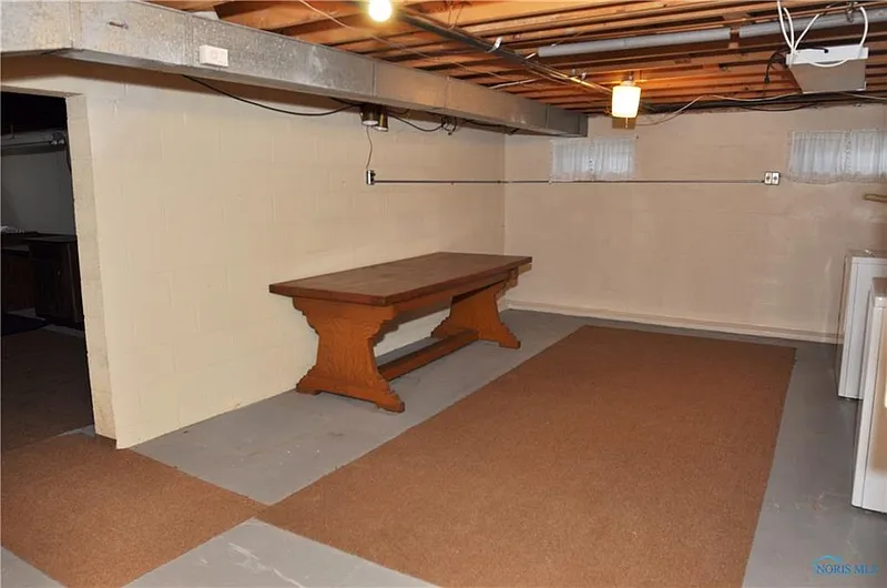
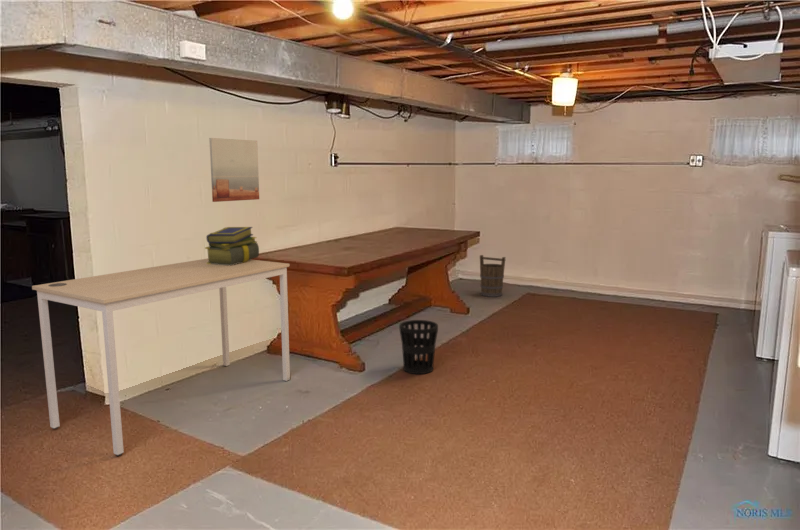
+ desk (169, 298)
+ stack of books (232, 244)
+ wastebasket (418, 346)
+ wall art (235, 170)
+ bucket (491, 275)
